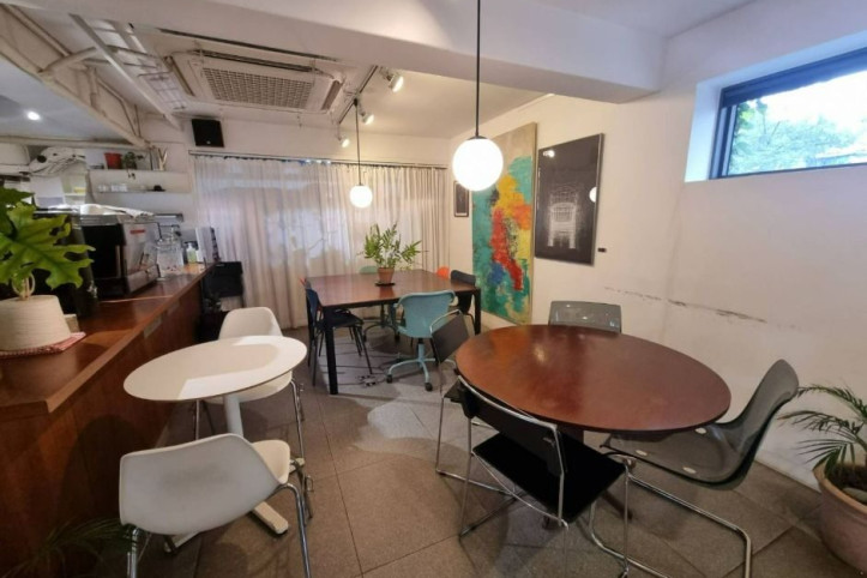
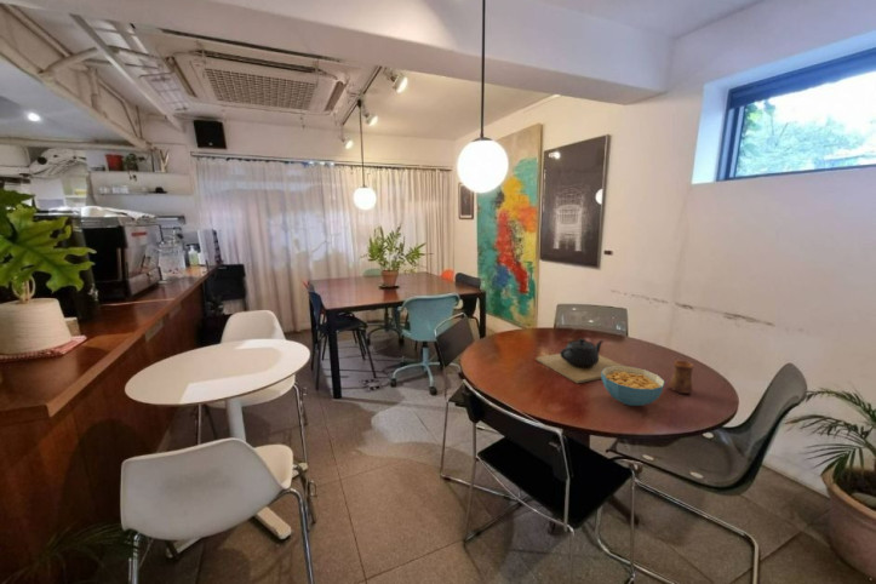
+ teapot (583, 351)
+ cup (681, 377)
+ cereal bowl (630, 389)
